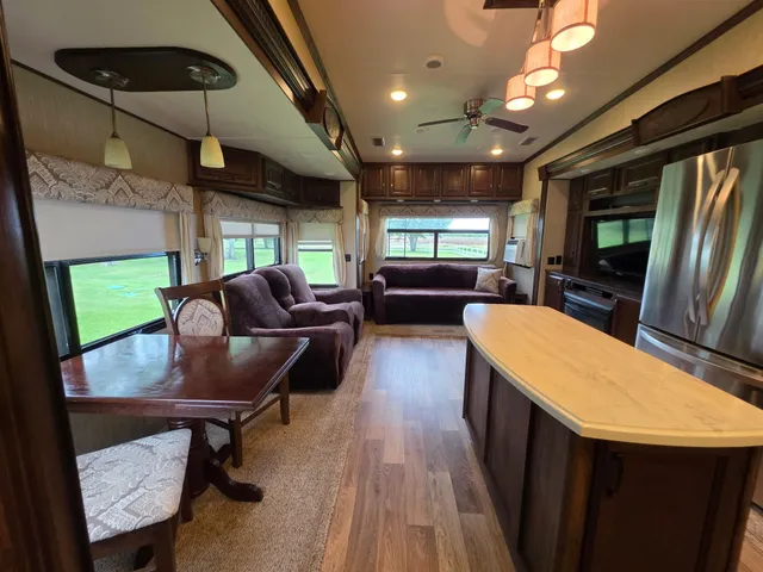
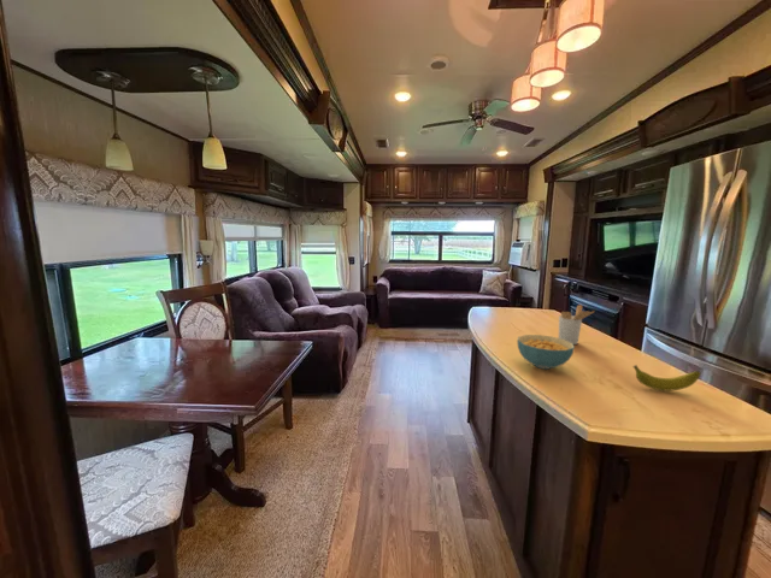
+ cereal bowl (543, 354)
+ banana (664, 378)
+ utensil holder (575, 325)
